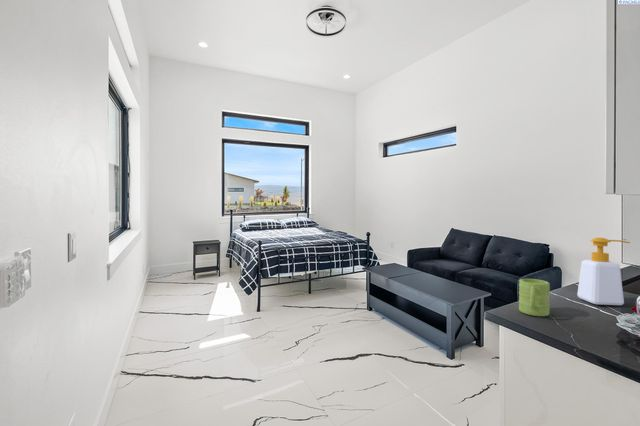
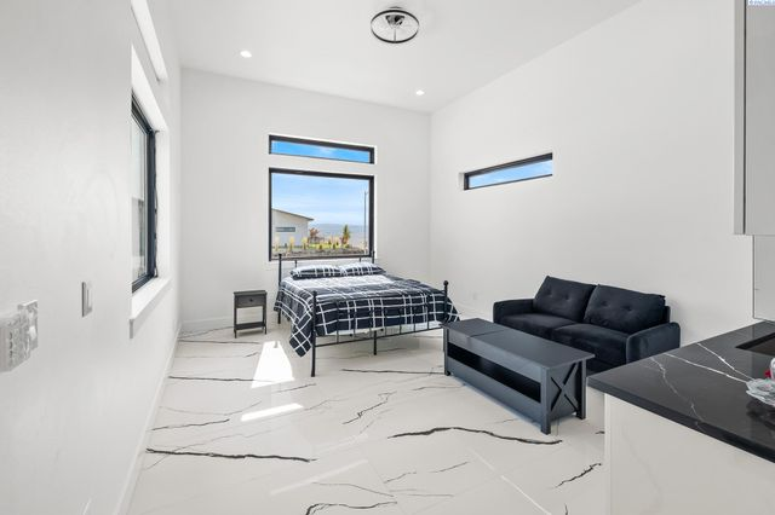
- mug (533, 298)
- soap bottle (606, 269)
